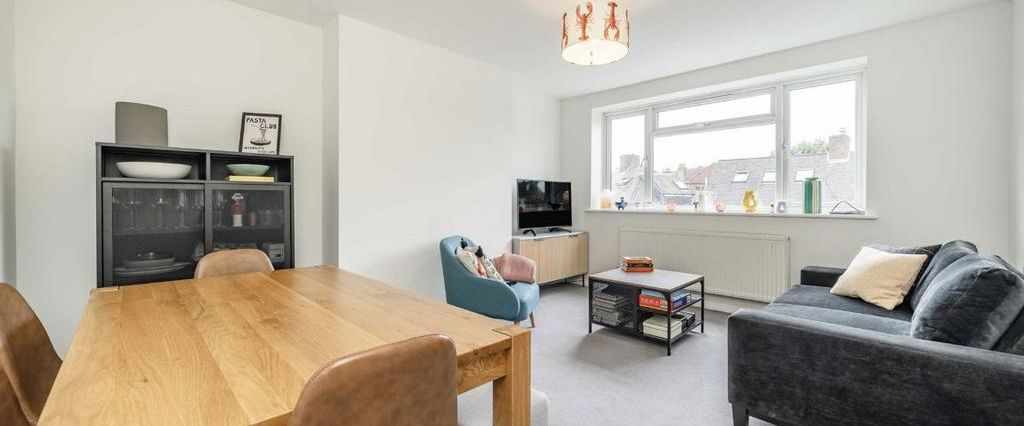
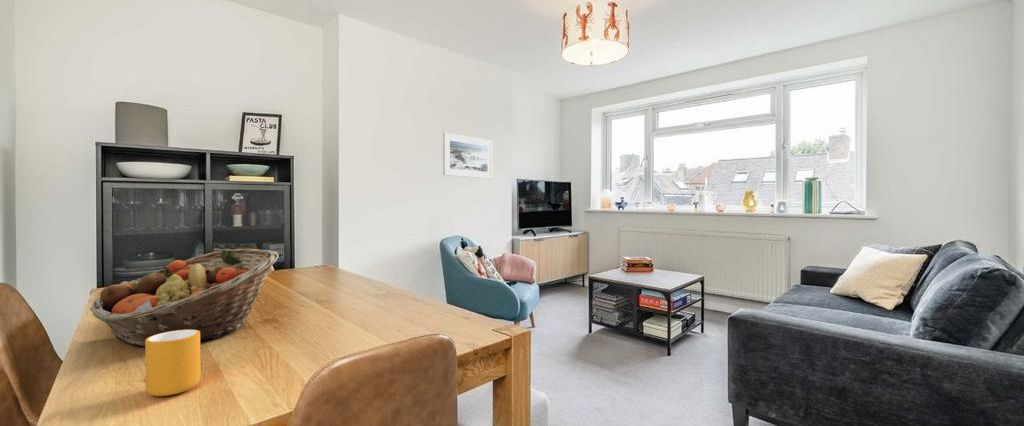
+ fruit basket (193, 290)
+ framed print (469, 156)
+ mug (171, 360)
